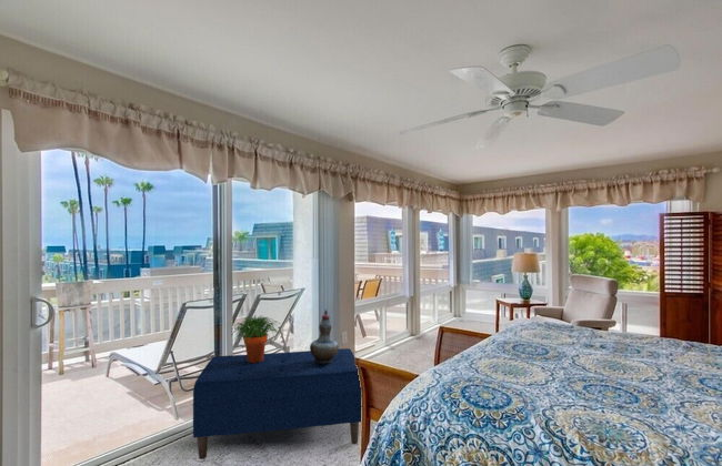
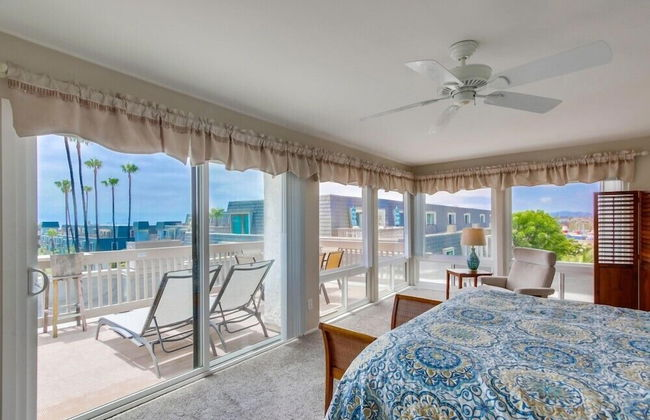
- bench (282, 398)
- decorative vase (323, 335)
- potted plant (254, 338)
